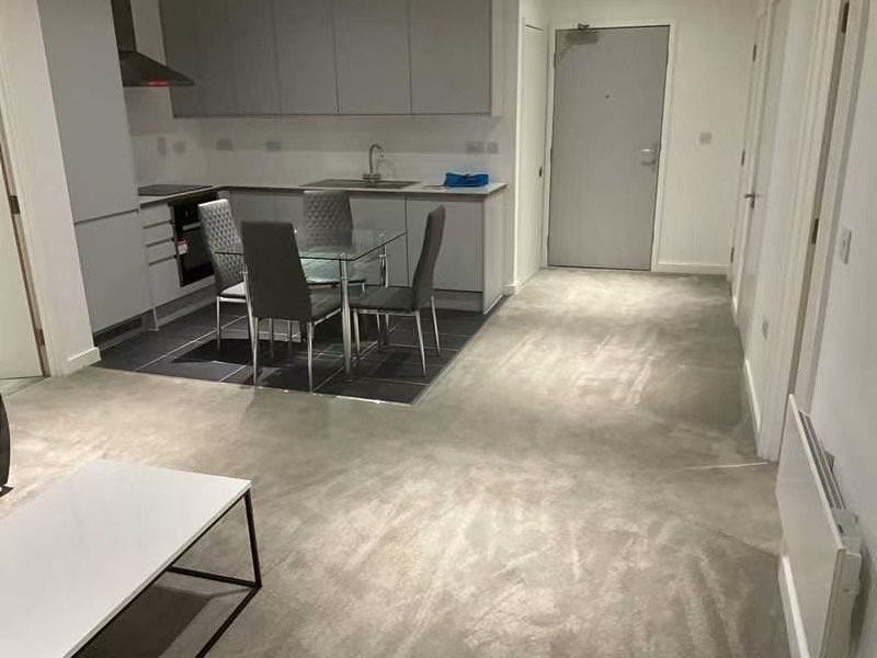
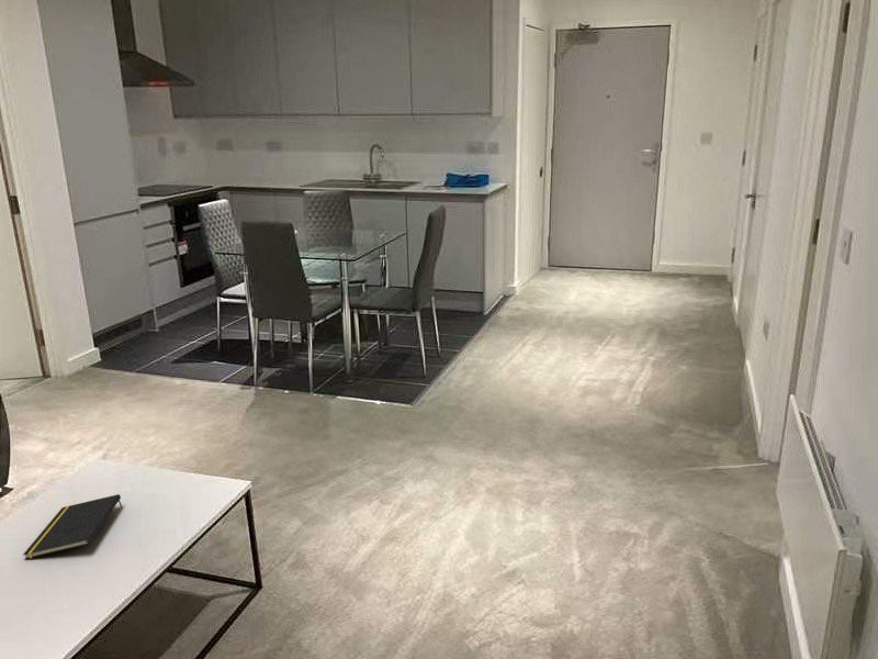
+ notepad (75, 524)
